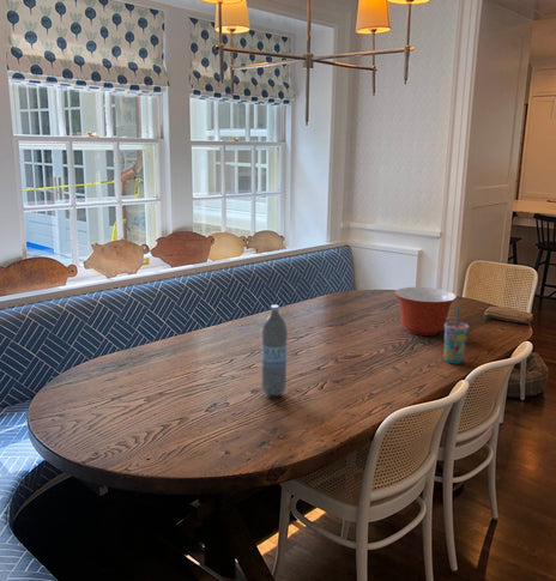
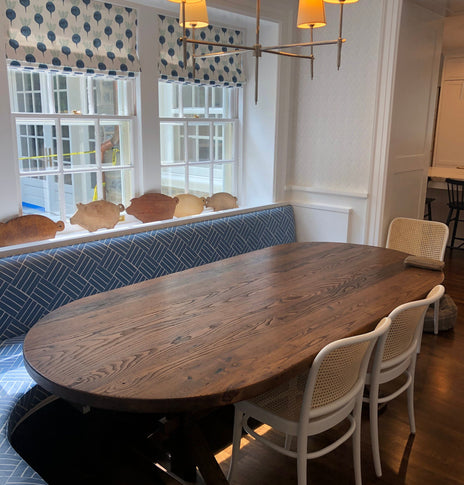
- mixing bowl (423, 311)
- water bottle (274, 350)
- cup (455, 334)
